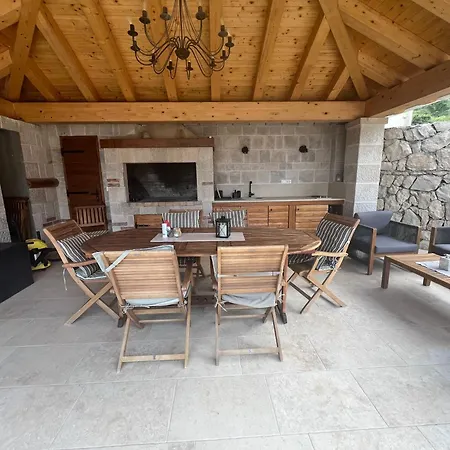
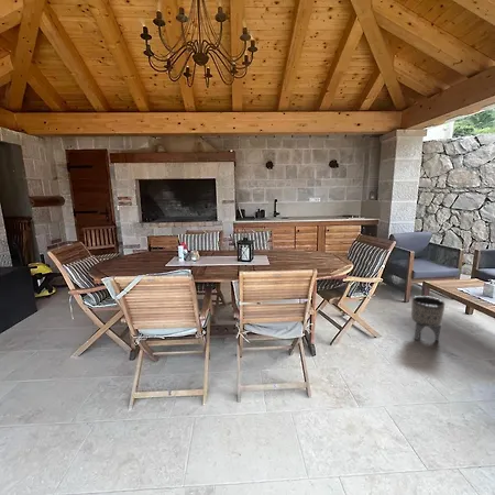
+ planter (426, 319)
